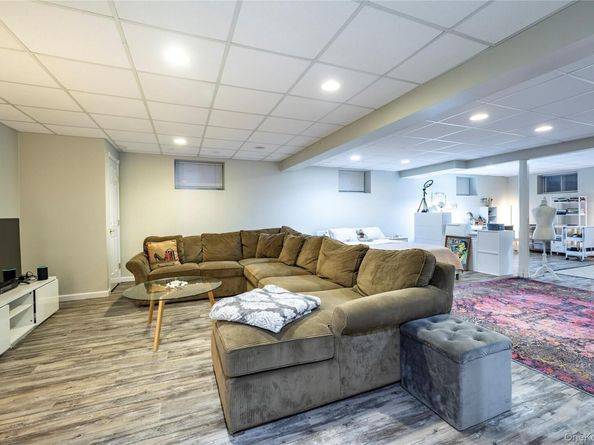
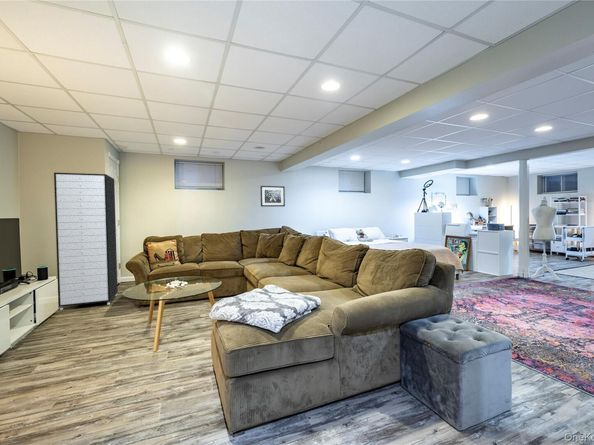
+ wall art (272, 196)
+ storage cabinet (88, 239)
